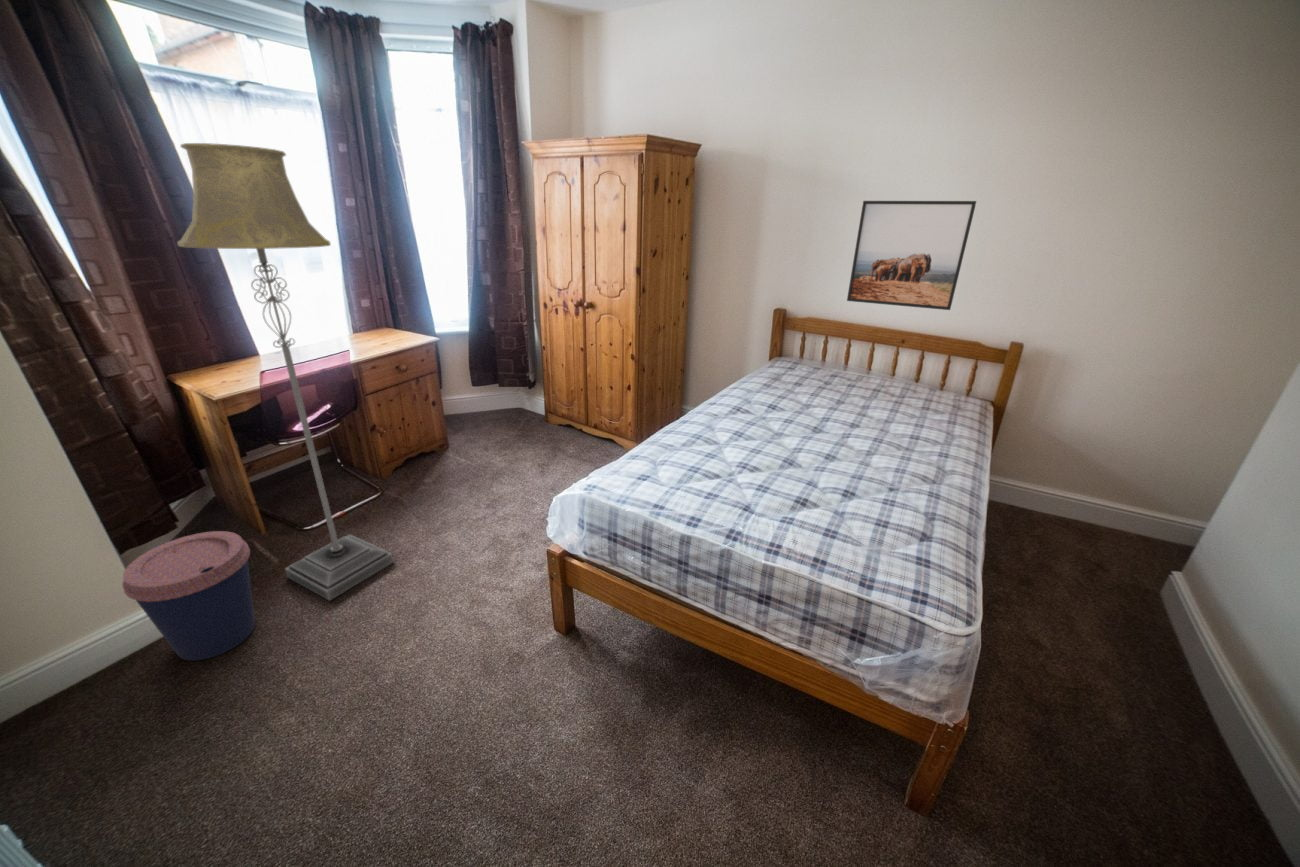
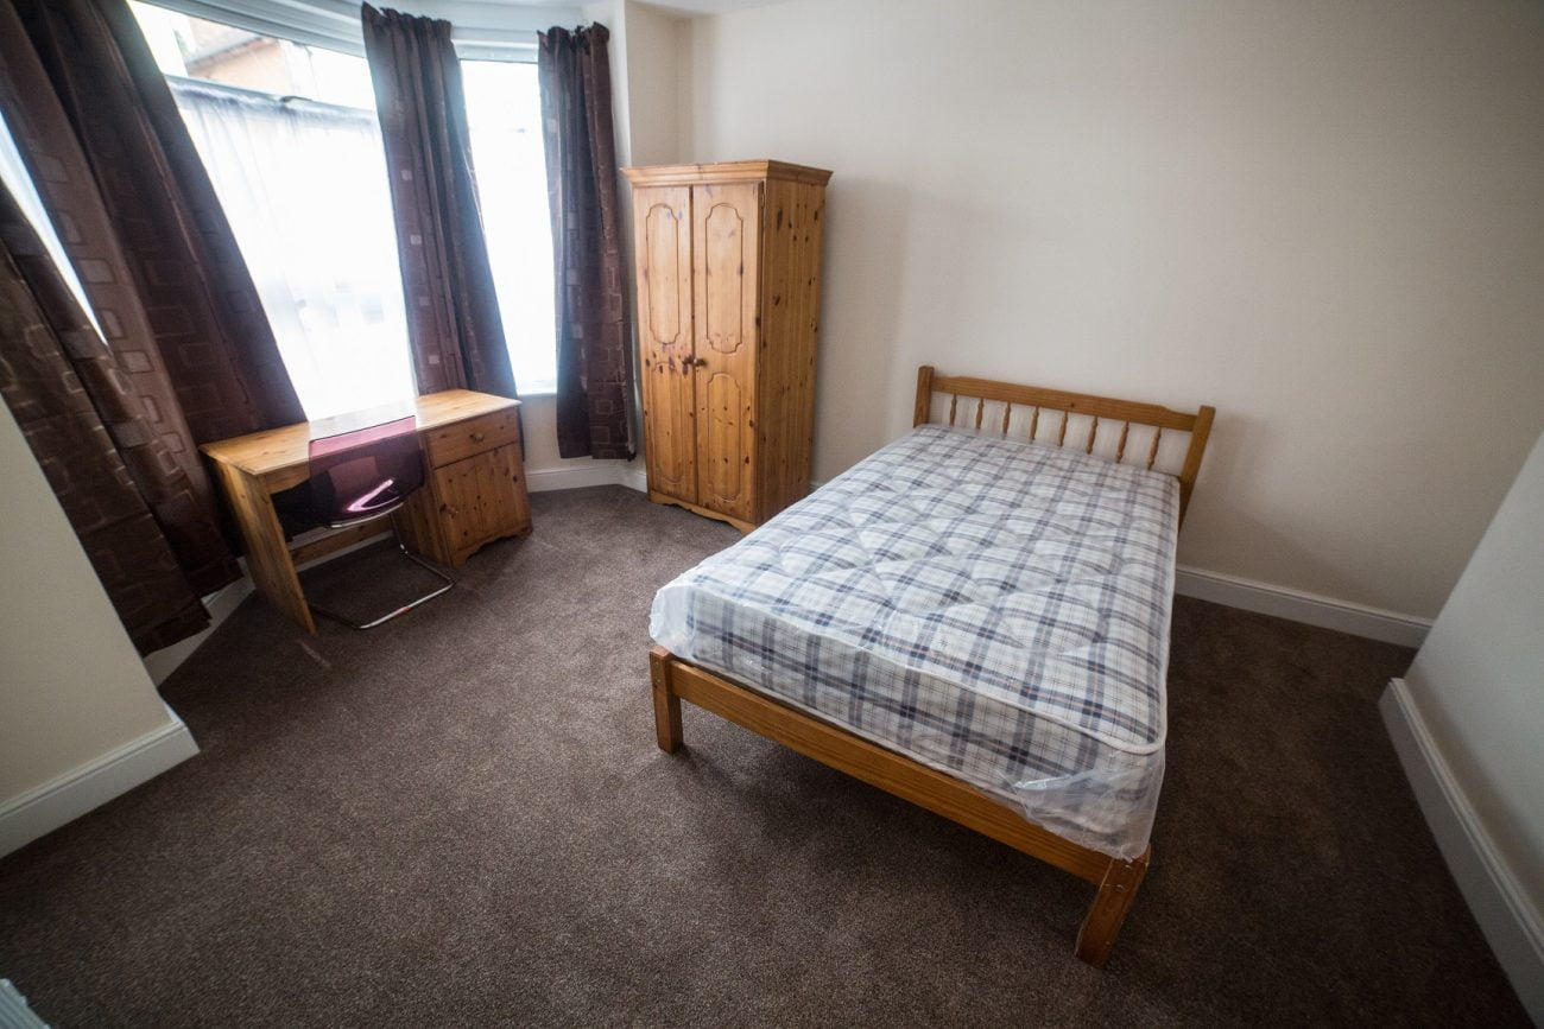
- floor lamp (297, 393)
- coffee cup (202, 598)
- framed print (906, 254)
